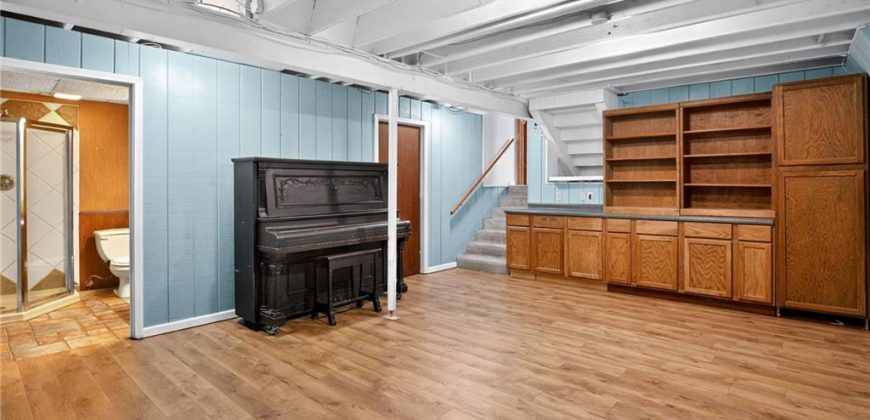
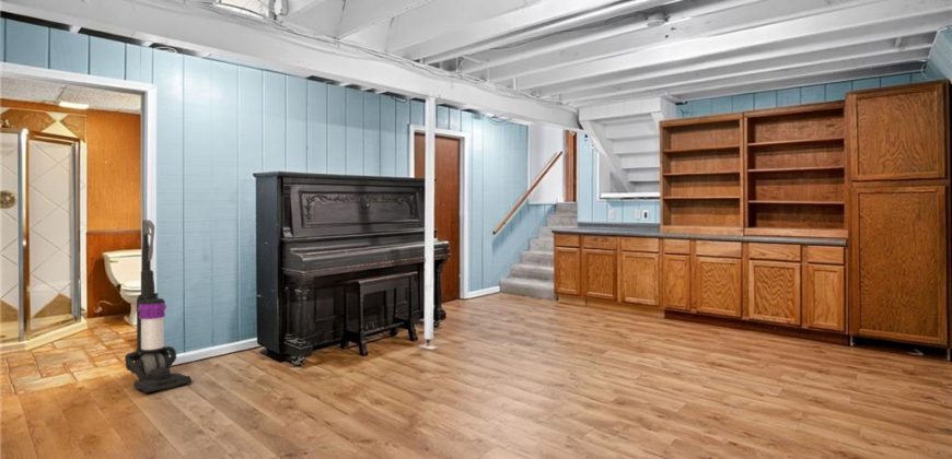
+ vacuum cleaner (154, 301)
